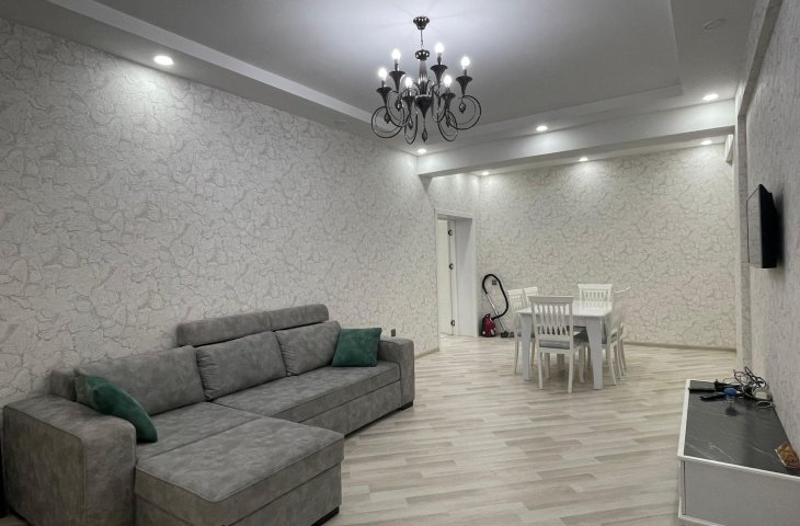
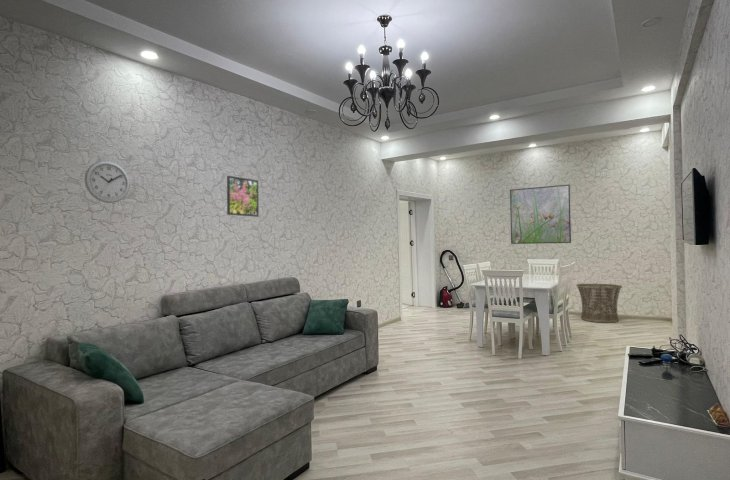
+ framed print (539, 215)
+ basket (599, 302)
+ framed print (243, 196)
+ wall clock (108, 181)
